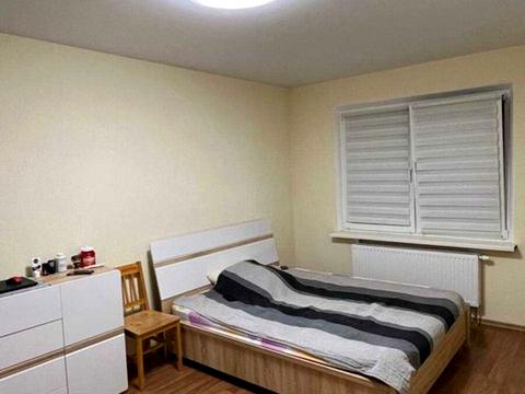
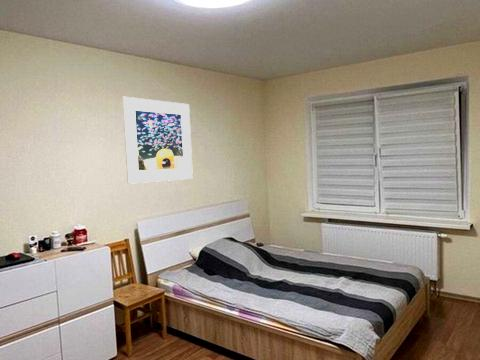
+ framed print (160, 141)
